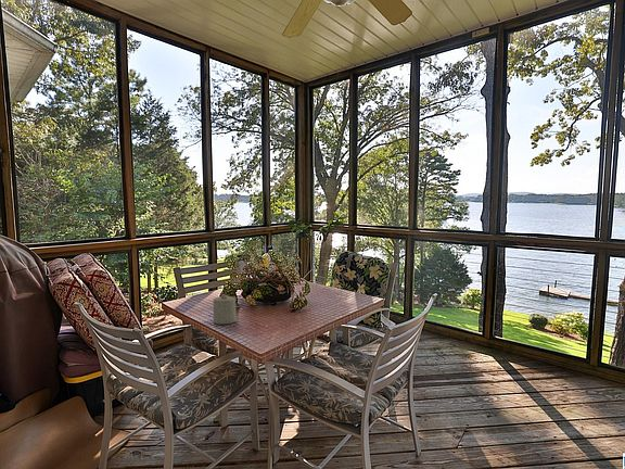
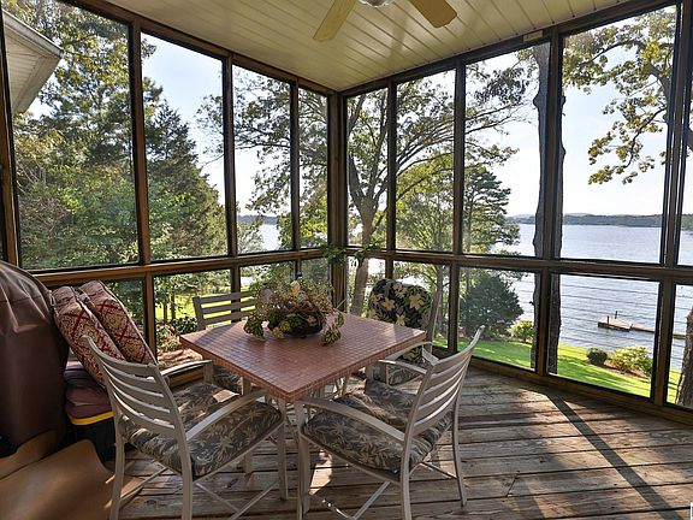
- candle (225, 307)
